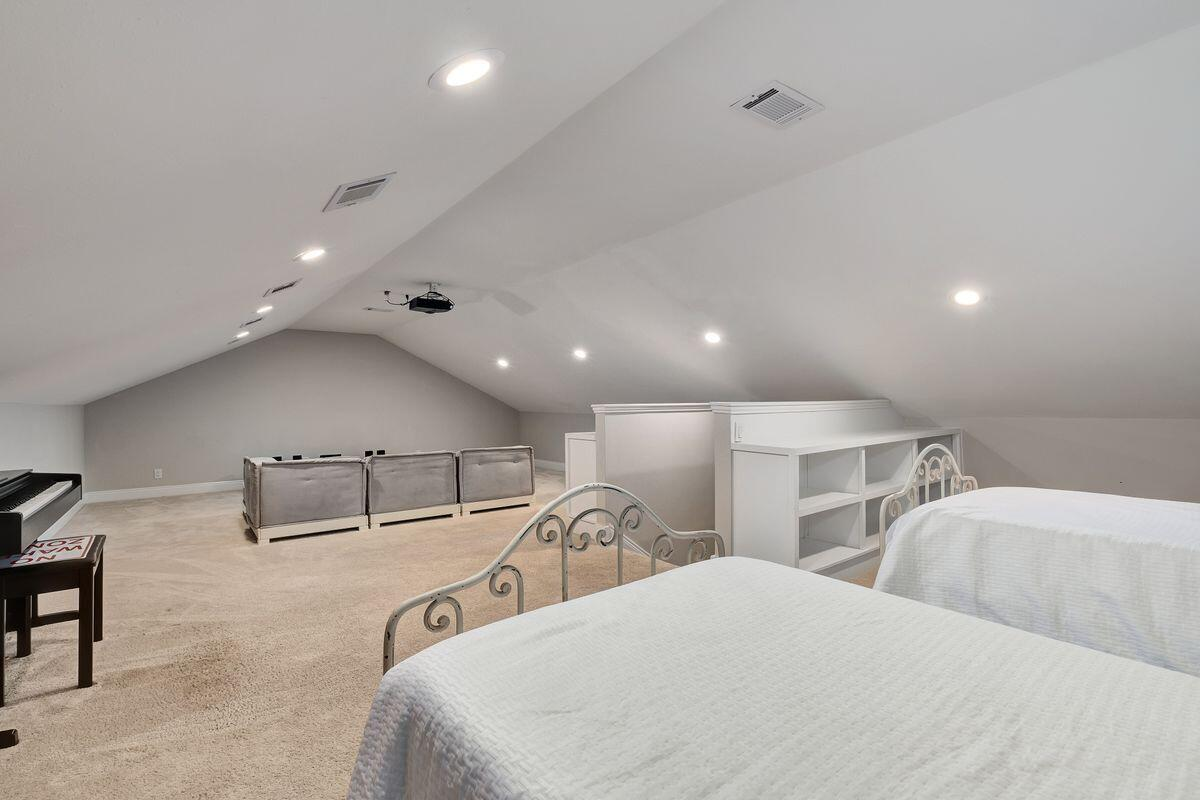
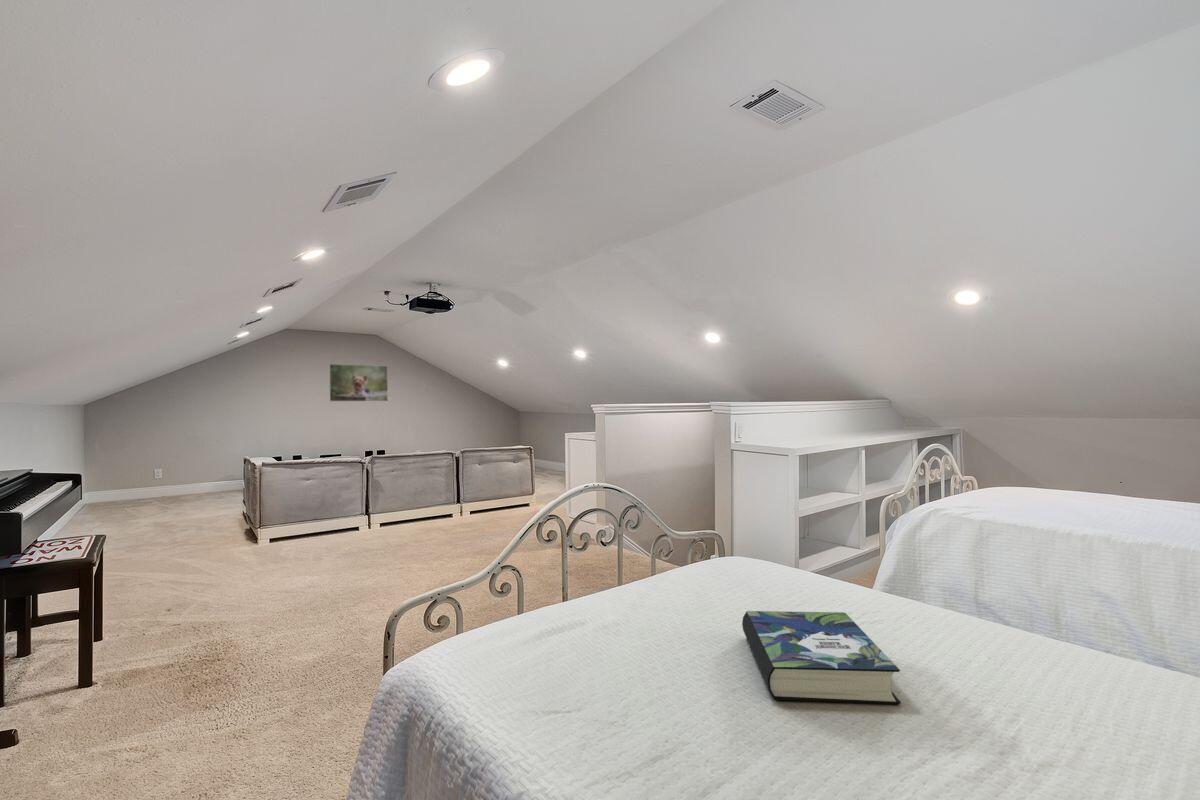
+ book (811, 651)
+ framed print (359, 383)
